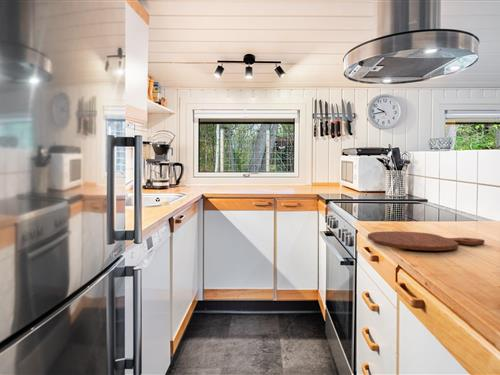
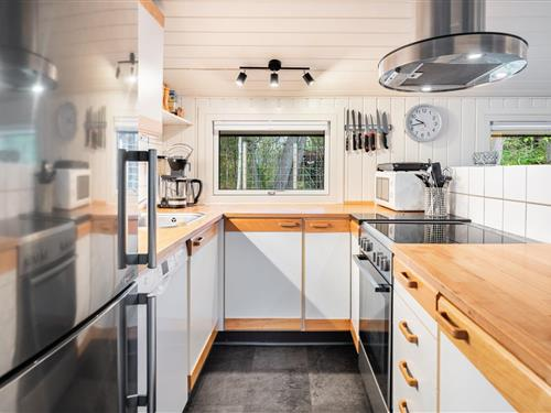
- cutting board (426, 240)
